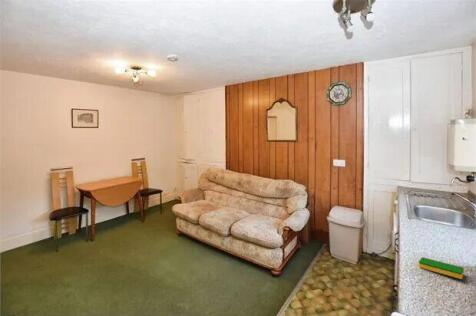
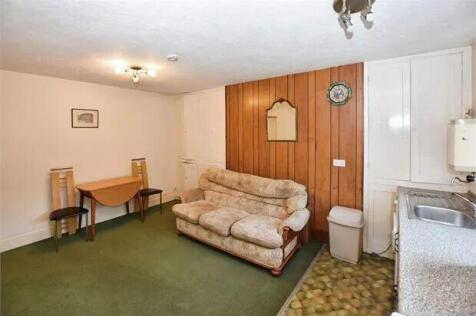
- dish sponge (440, 267)
